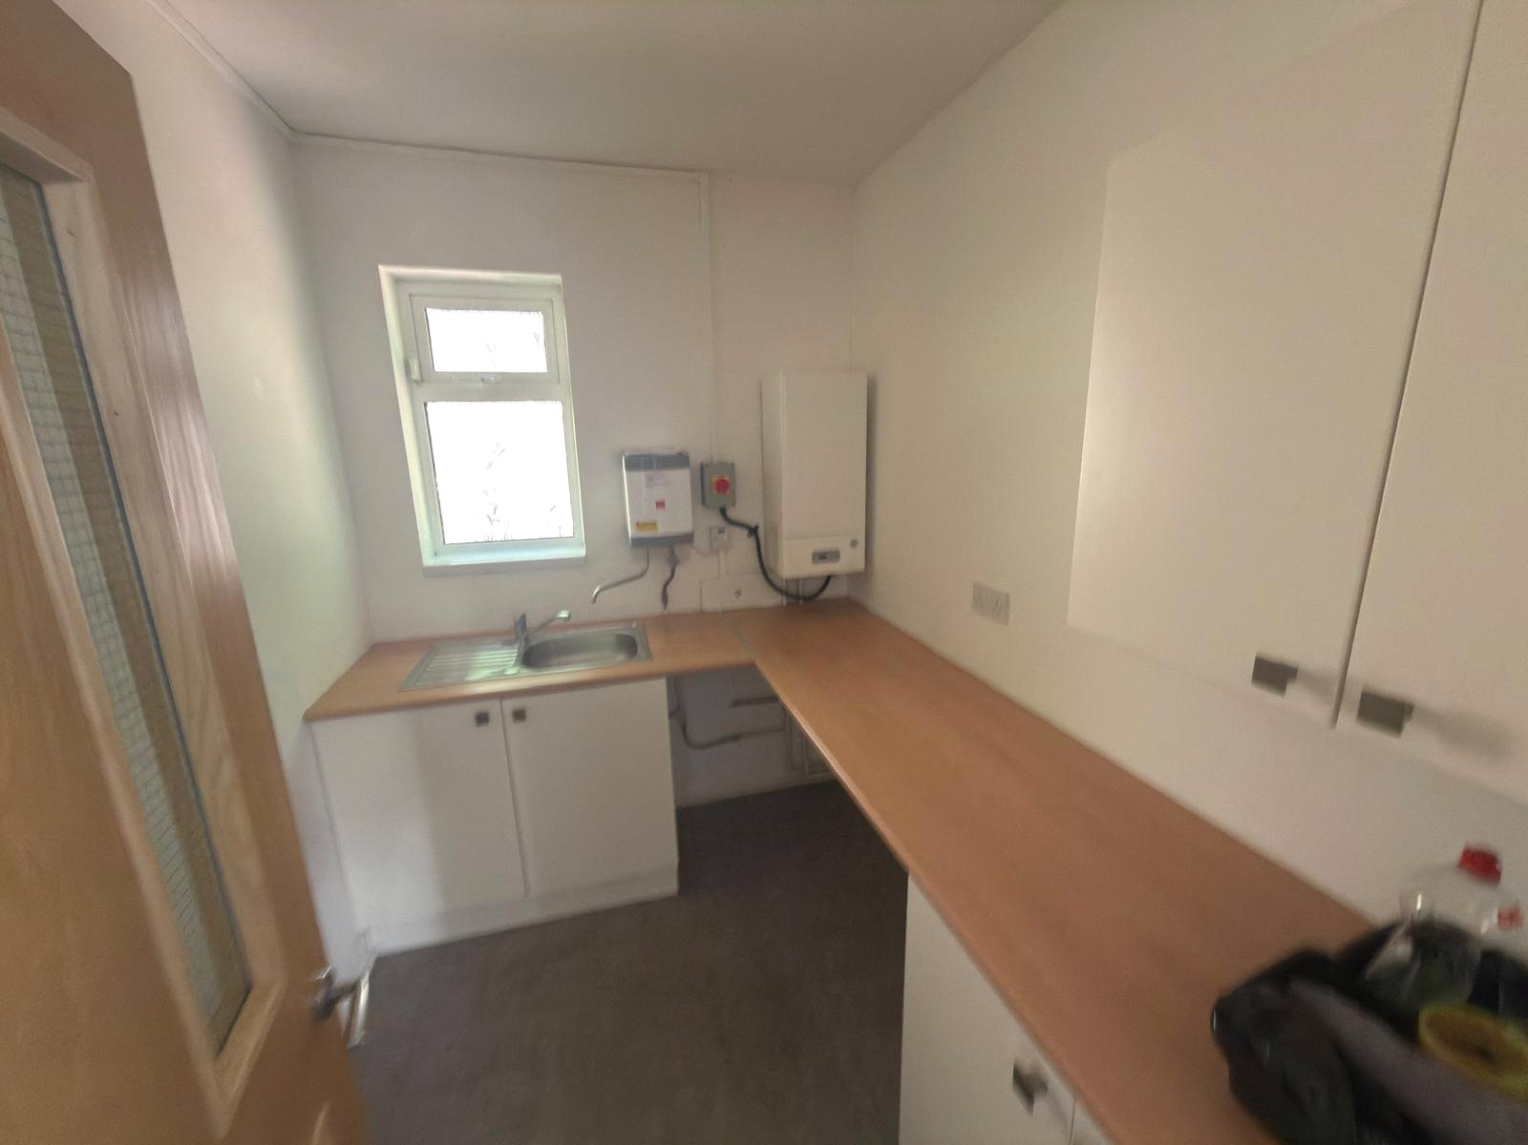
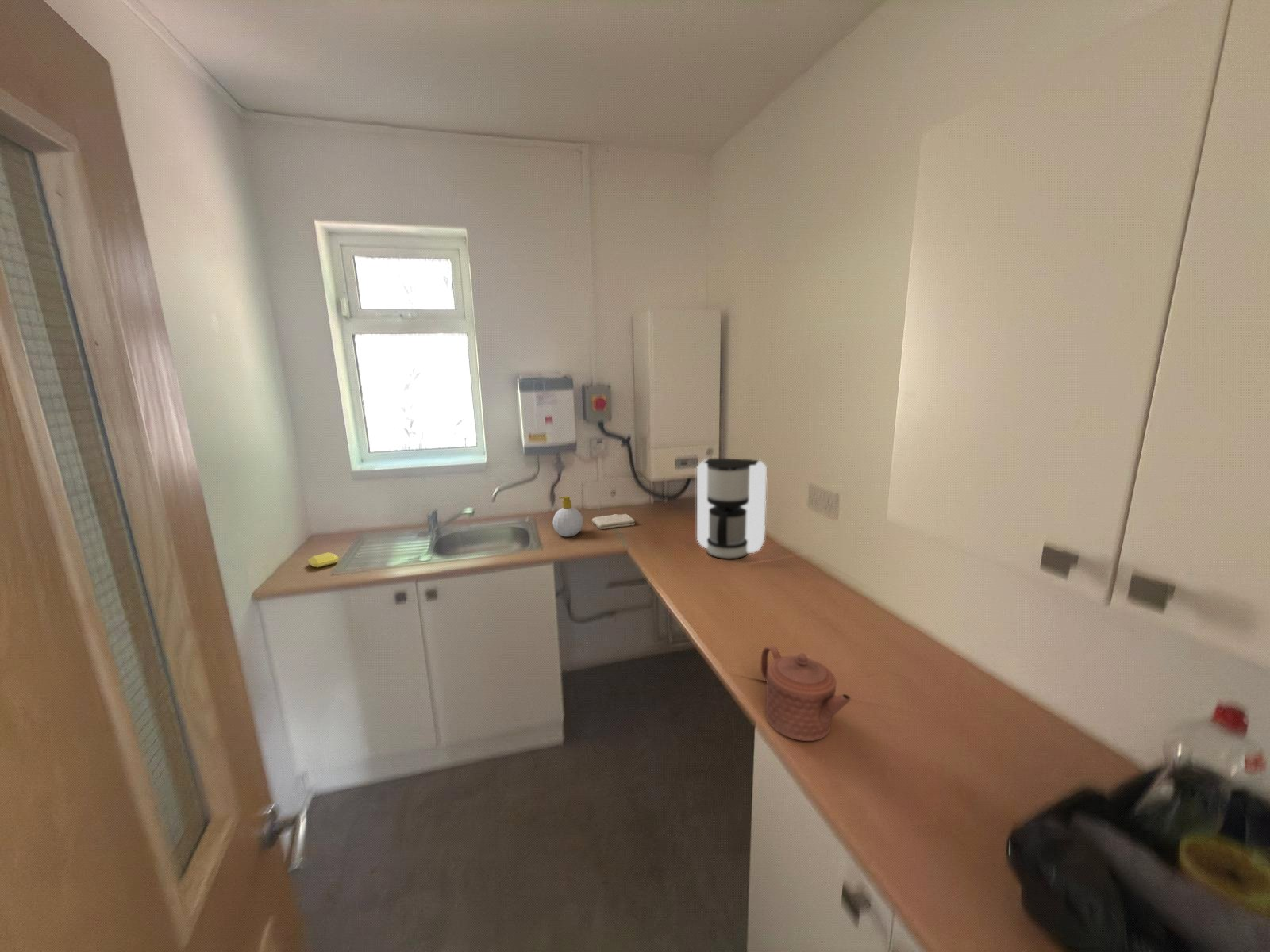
+ soap bar (323, 559)
+ coffee maker (727, 509)
+ teapot (800, 687)
+ soap bottle (568, 516)
+ washcloth (614, 520)
